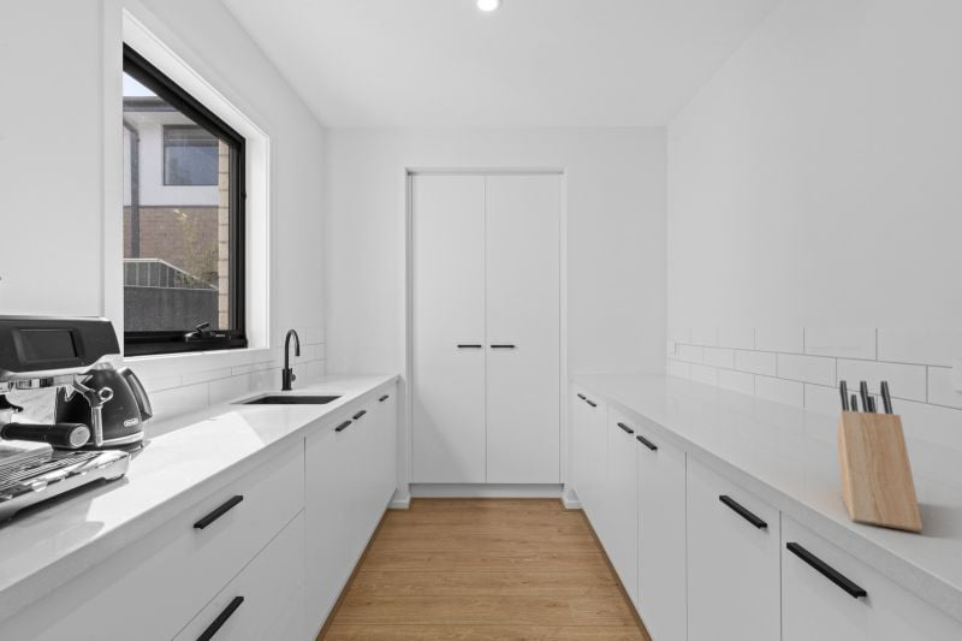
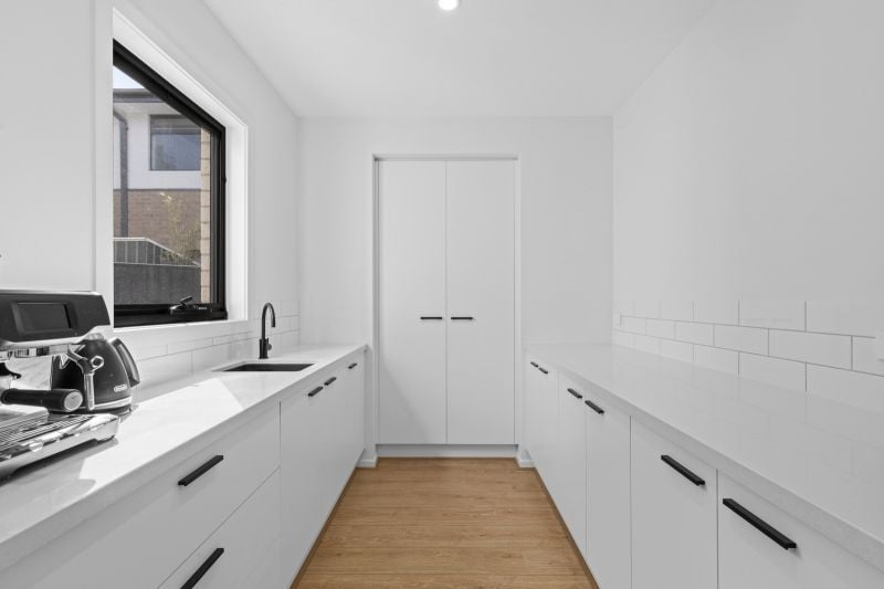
- knife block (872, 444)
